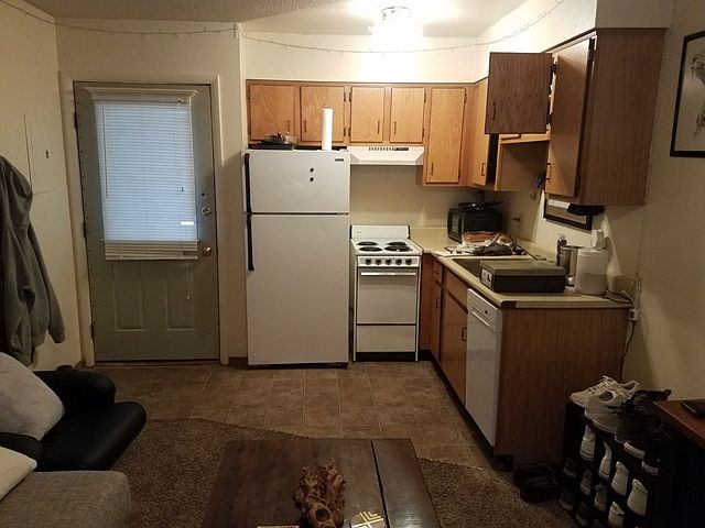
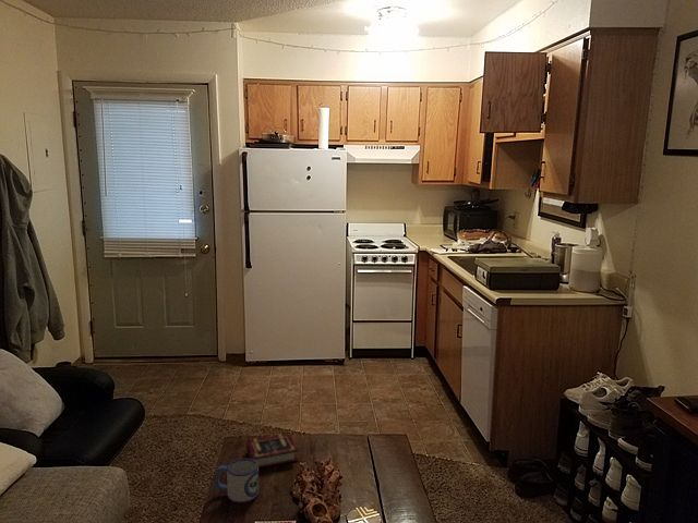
+ mug (237, 479)
+ book (272, 449)
